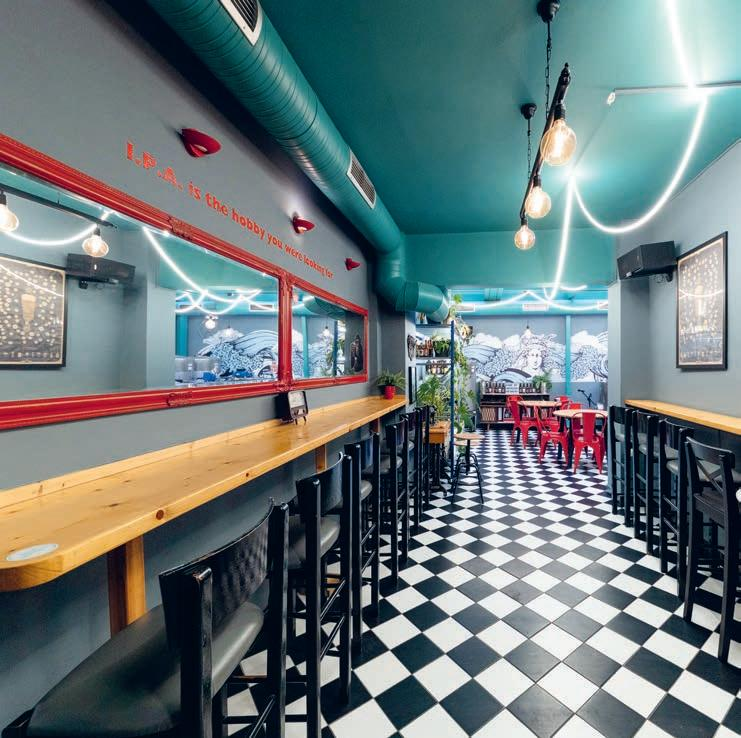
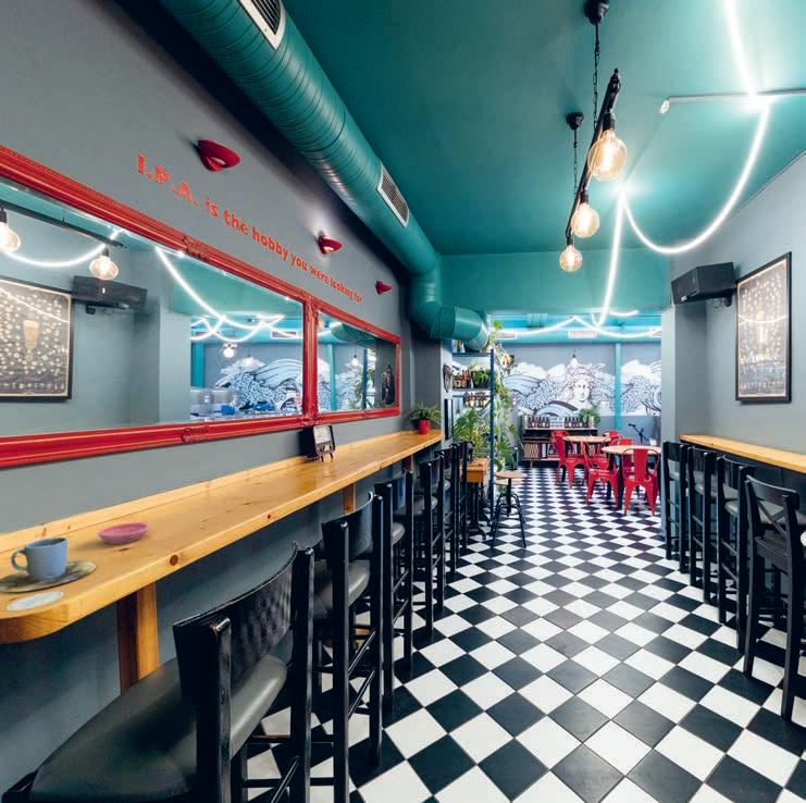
+ cup (47, 558)
+ saucer (124, 533)
